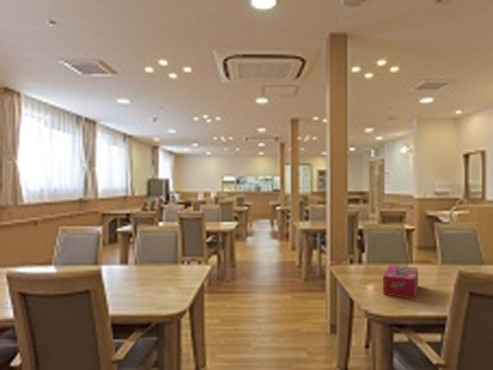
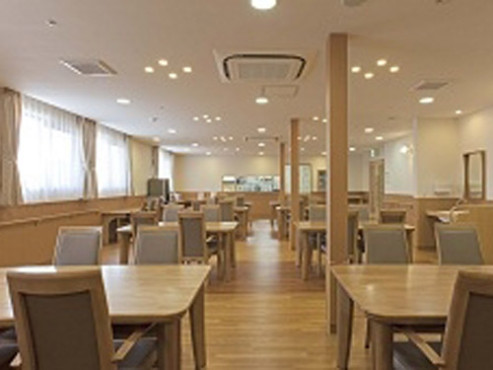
- tissue box (401, 280)
